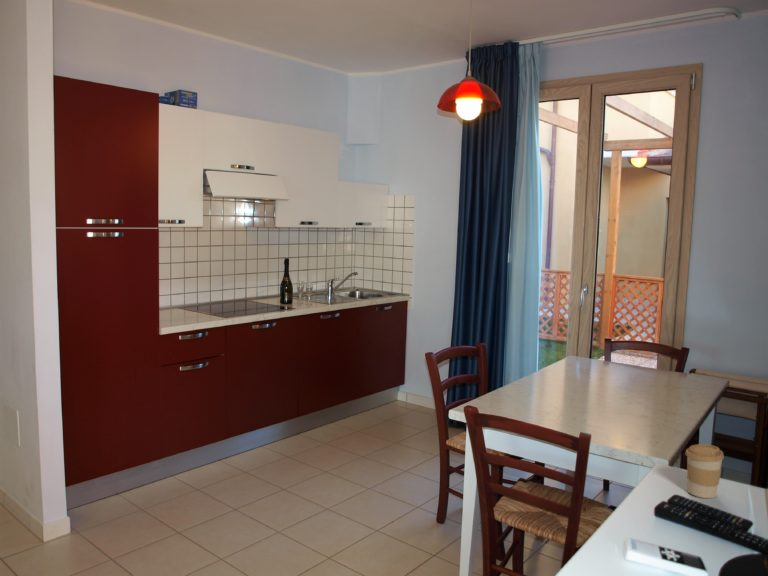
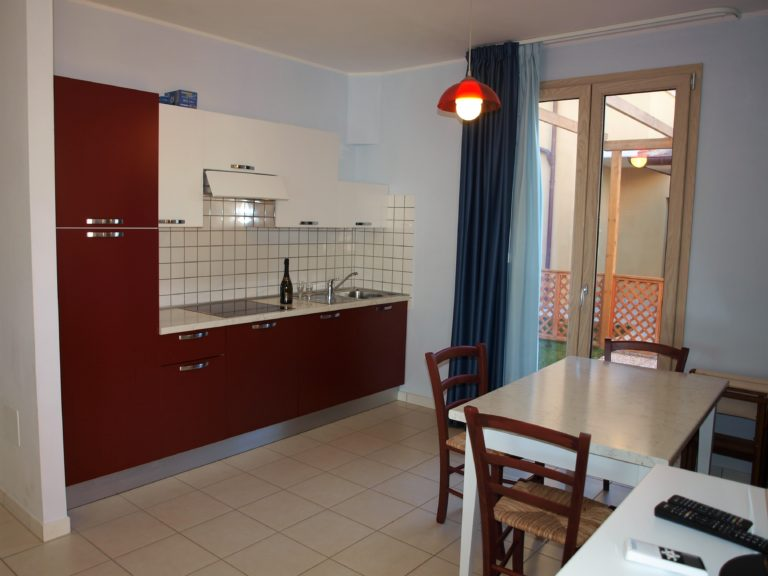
- coffee cup (703, 469)
